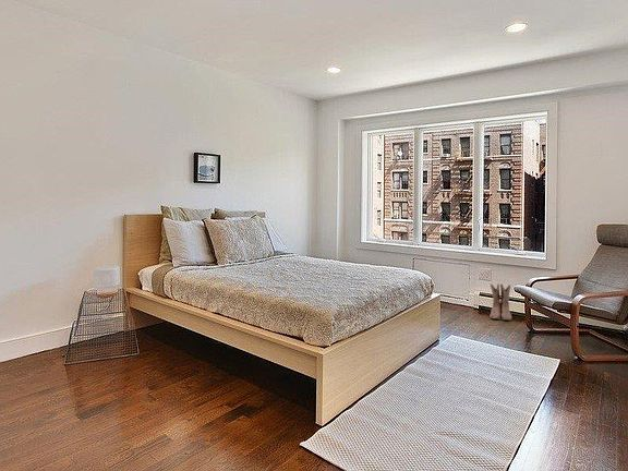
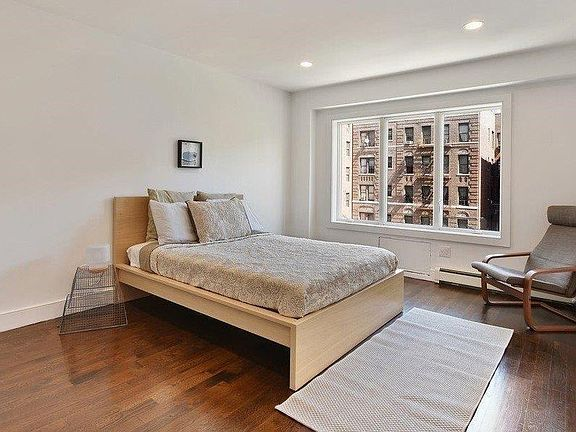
- boots (500, 300)
